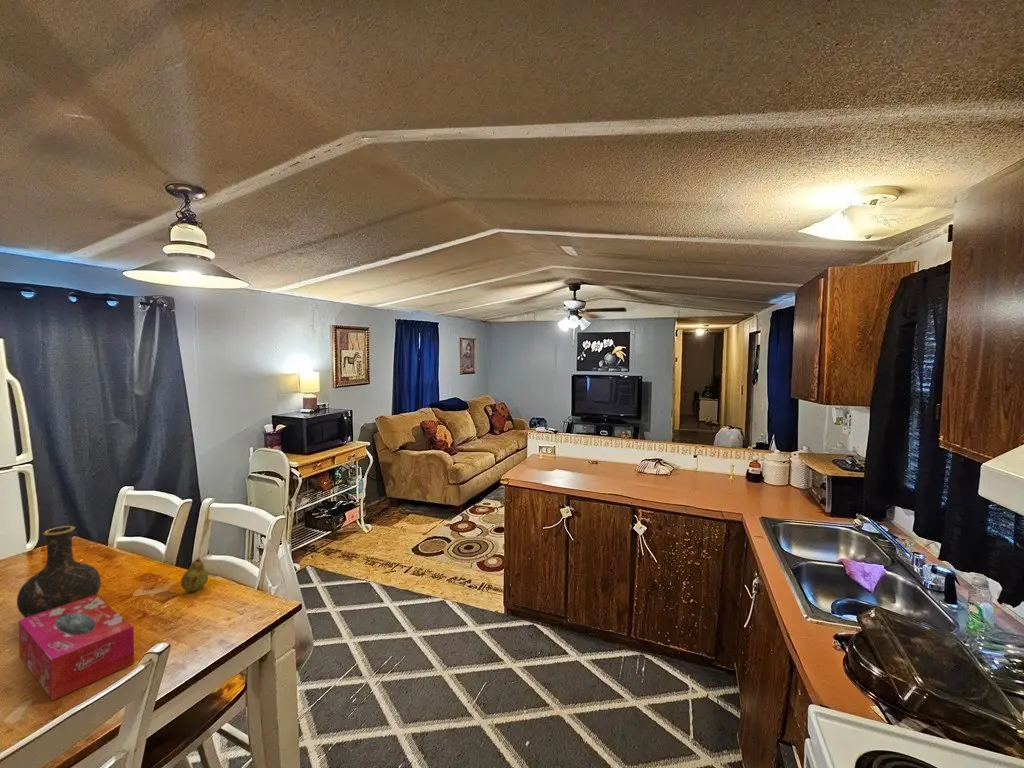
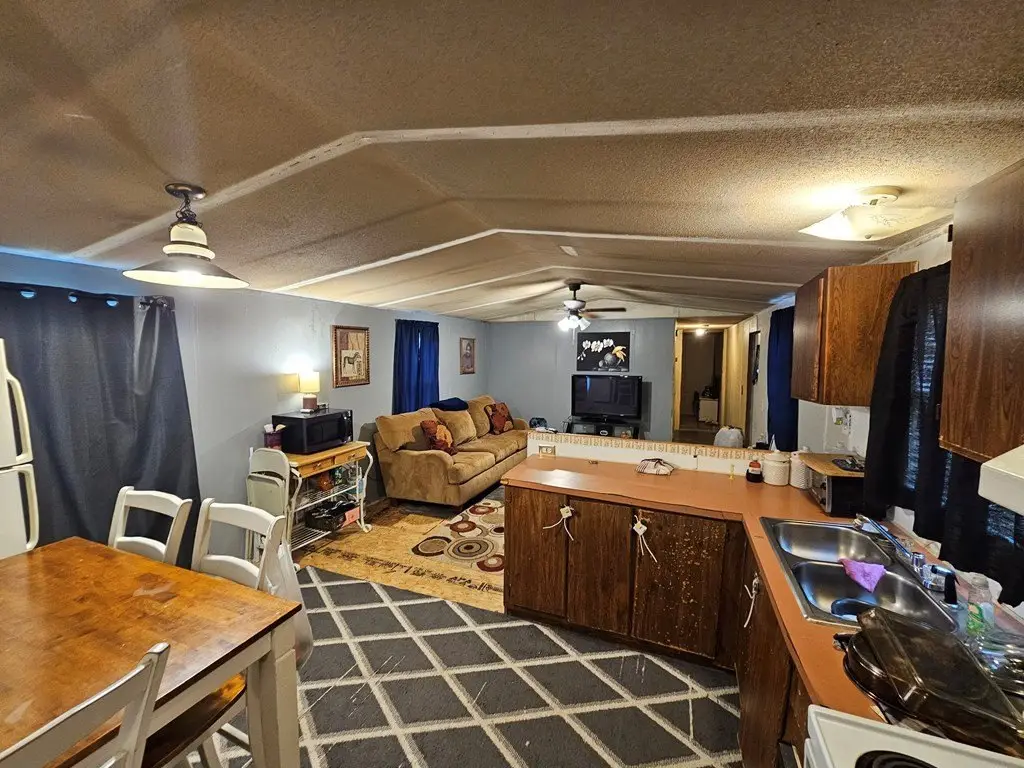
- fruit (194, 573)
- vase (60, 574)
- tissue box (76, 641)
